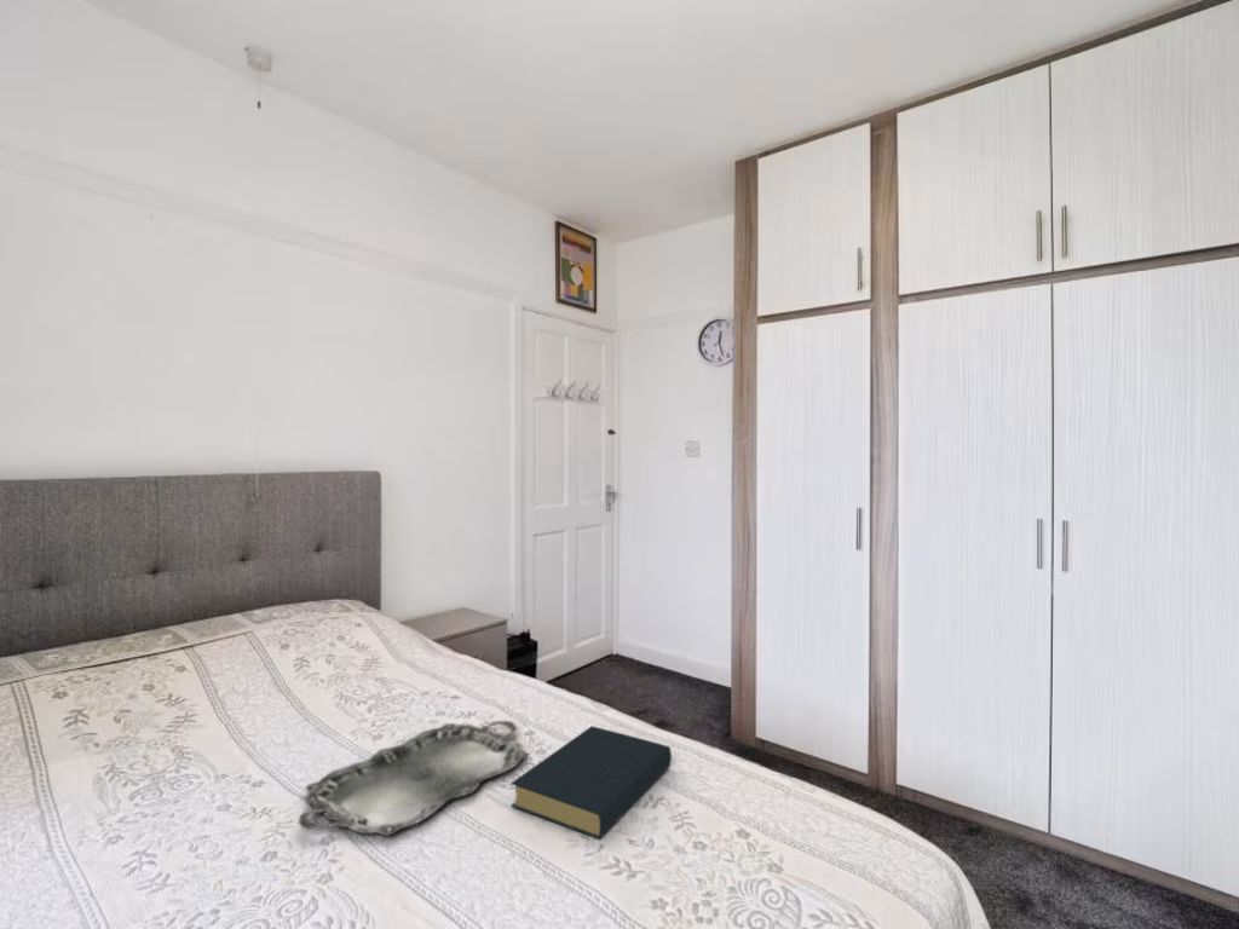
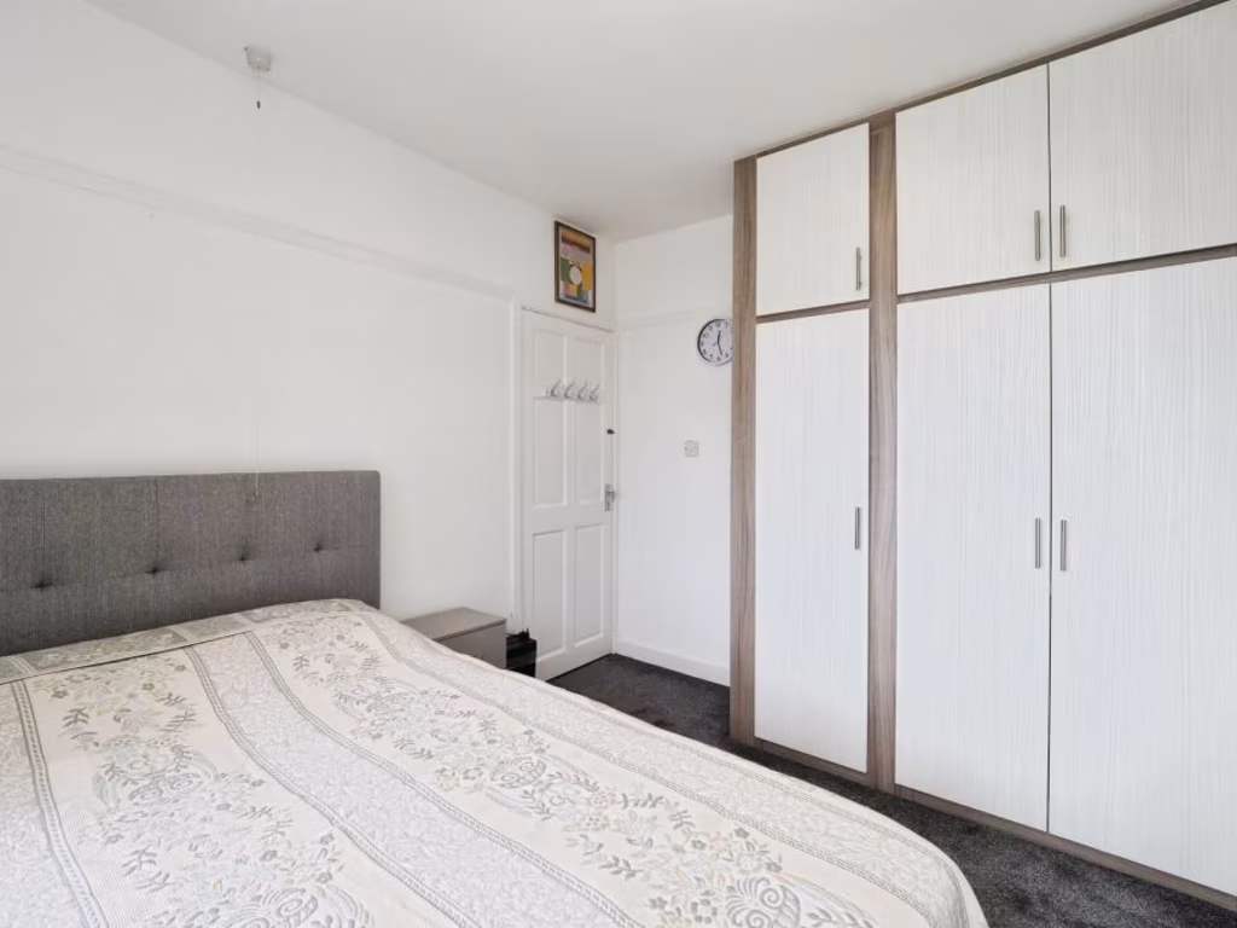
- serving tray (422, 769)
- hardback book (595, 774)
